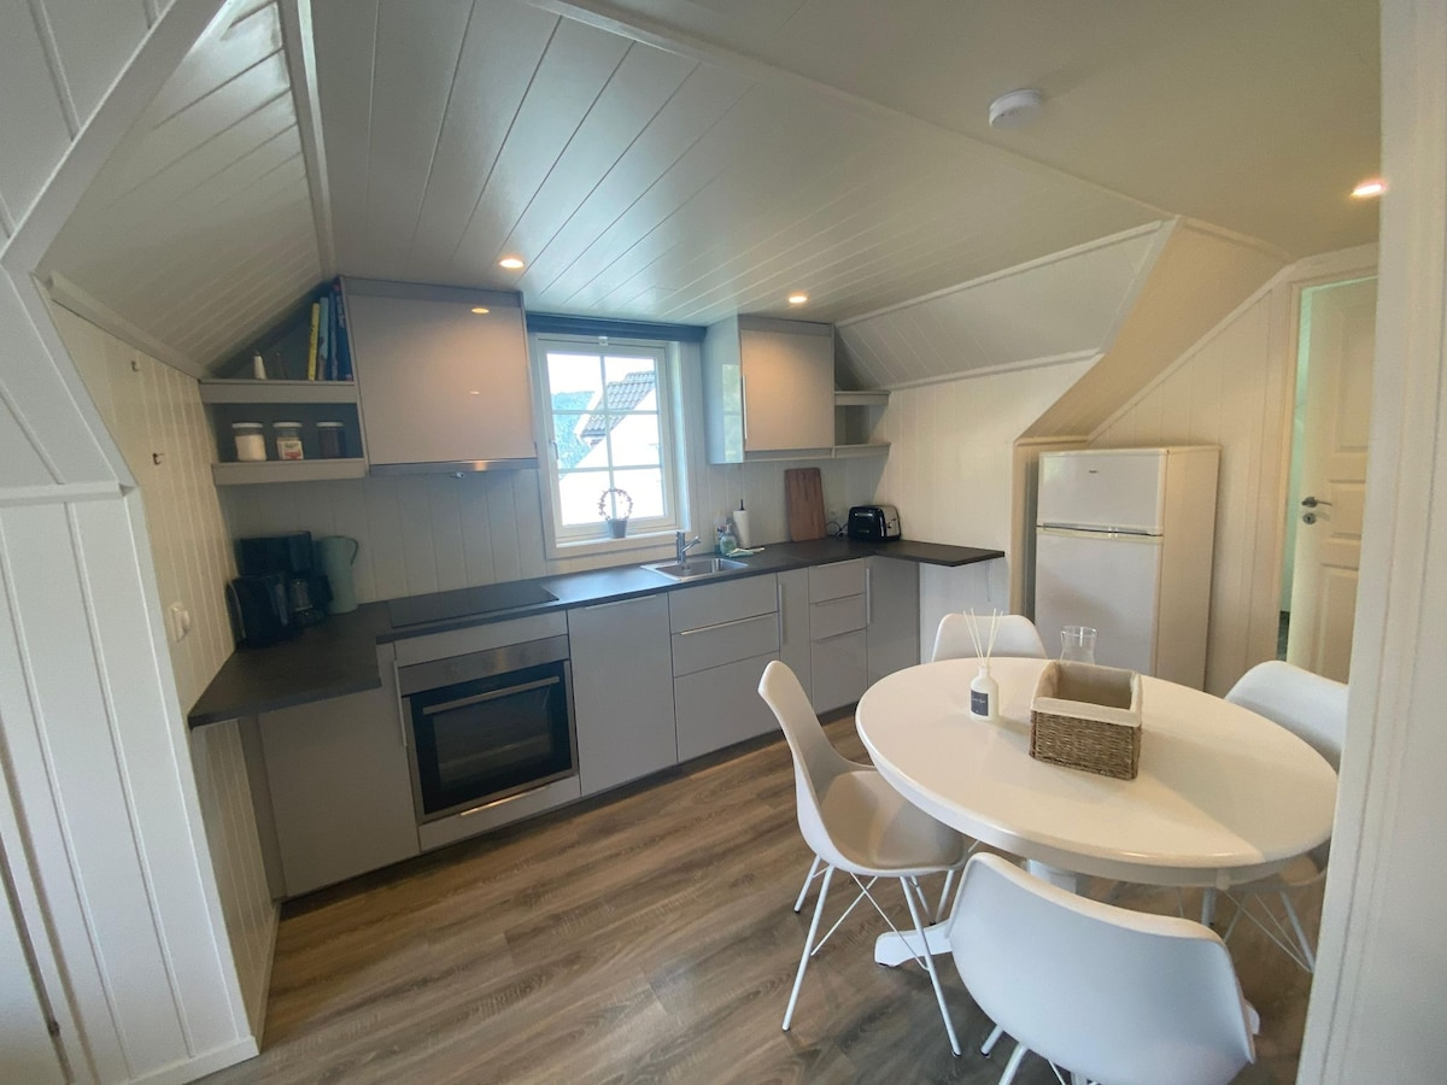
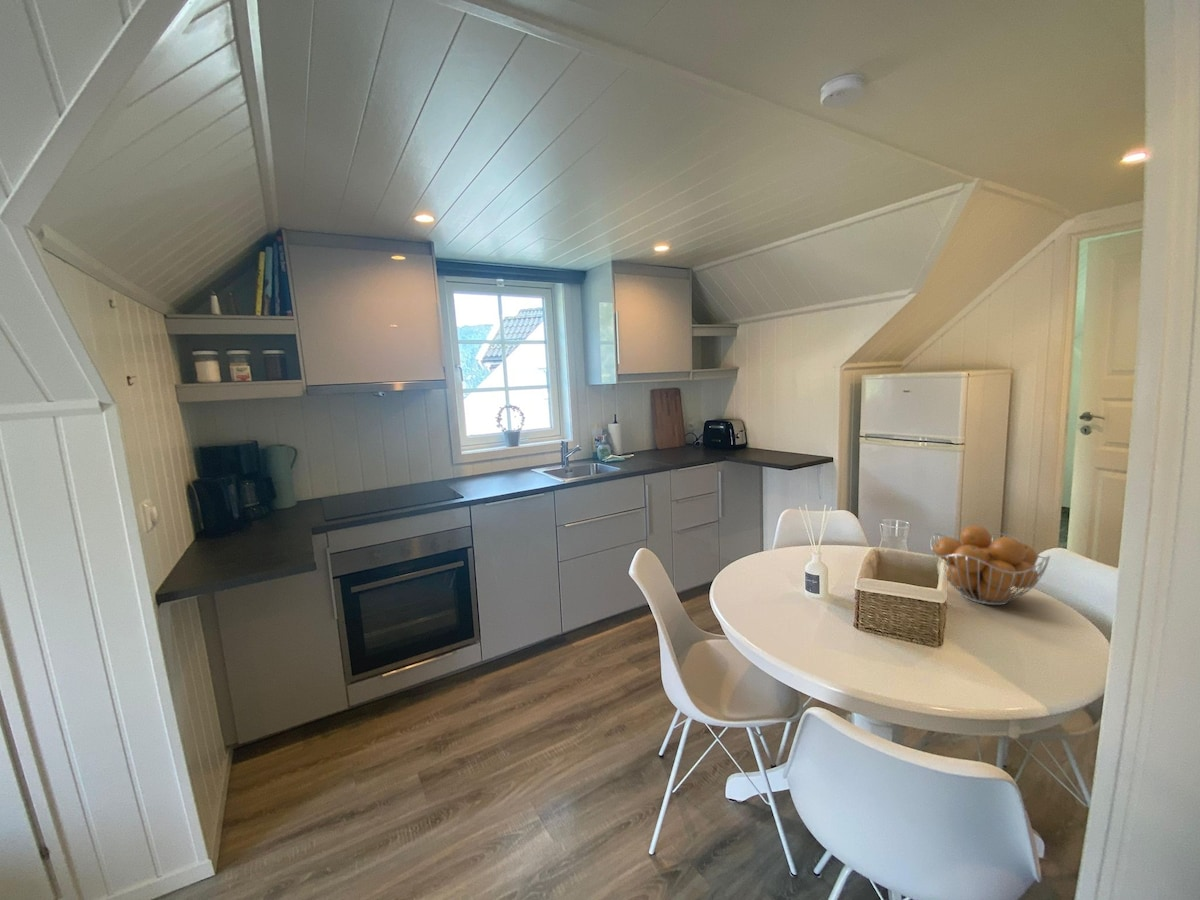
+ fruit basket (985, 564)
